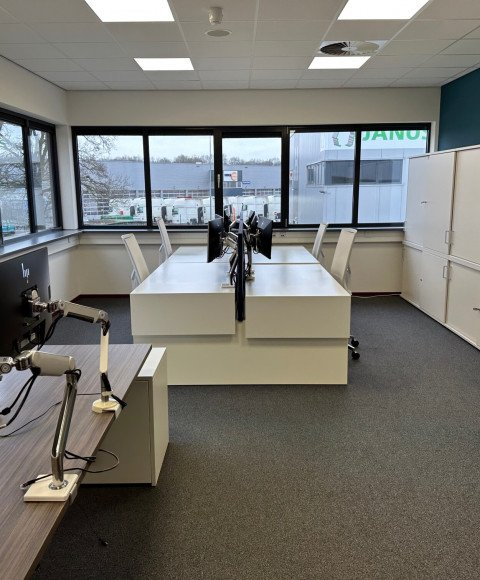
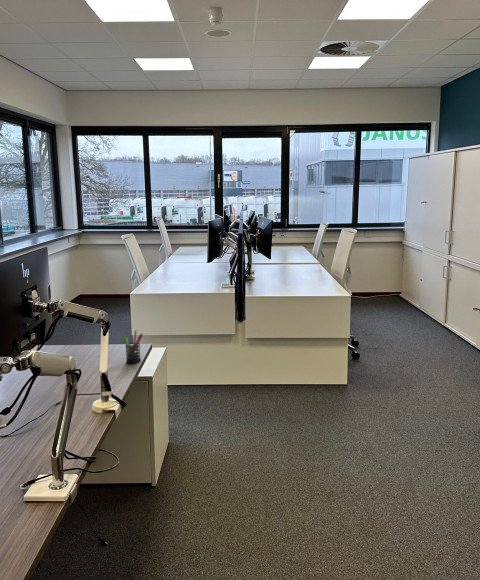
+ pen holder (132, 346)
